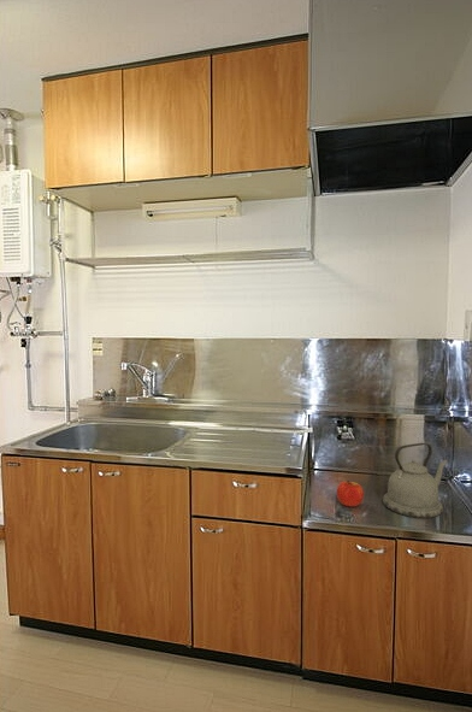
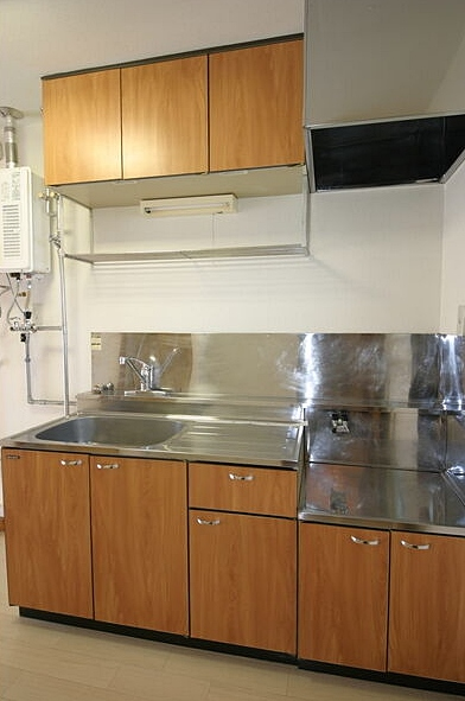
- apple (349, 492)
- kettle (414, 473)
